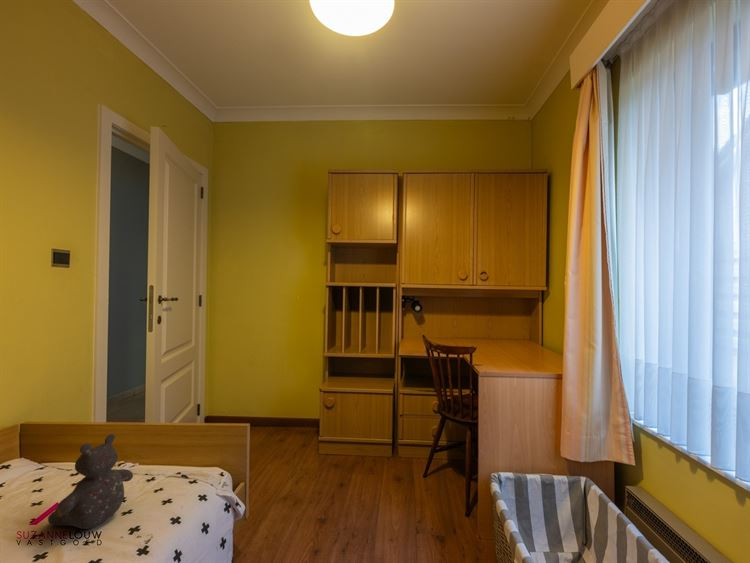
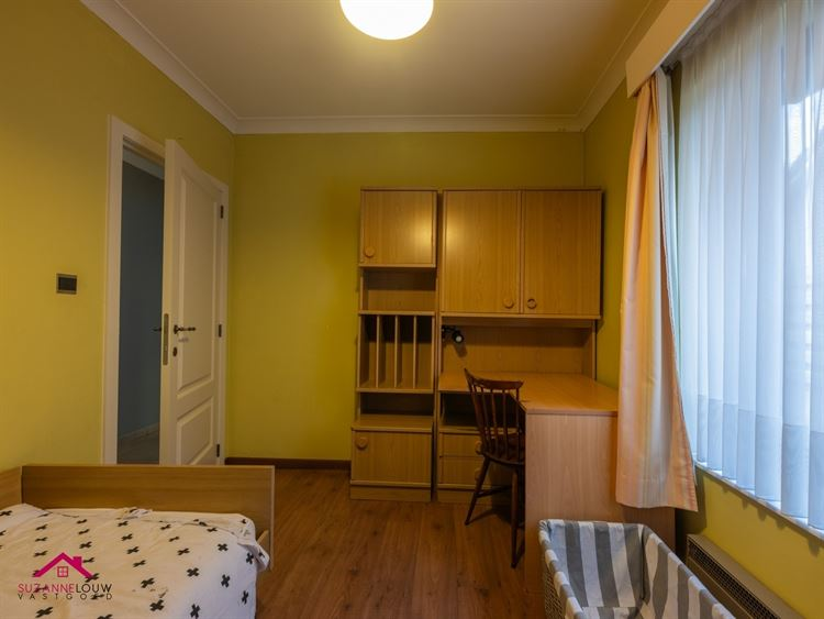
- stuffed bear (89, 478)
